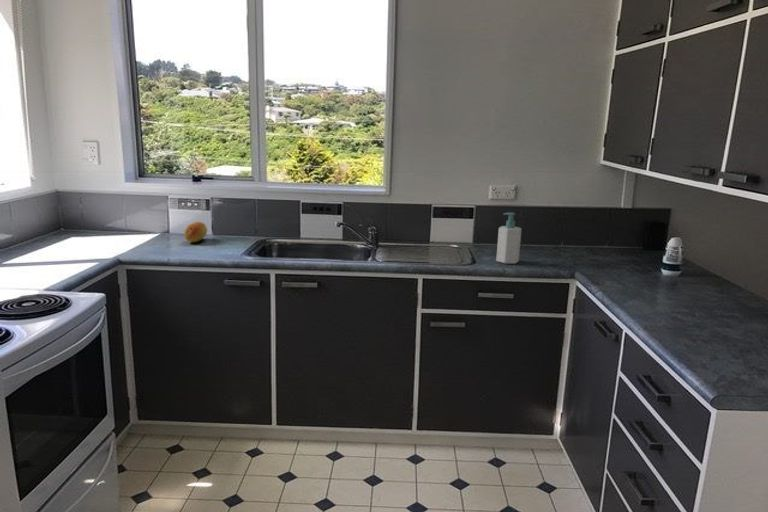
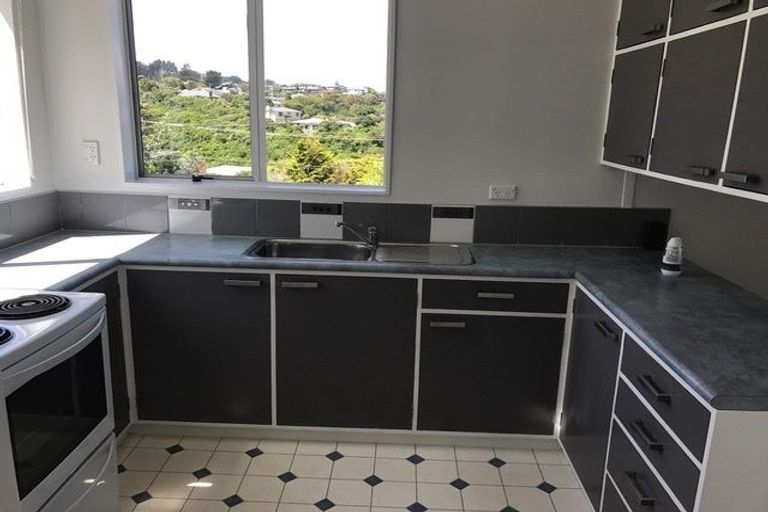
- fruit (197, 231)
- soap bottle (509, 237)
